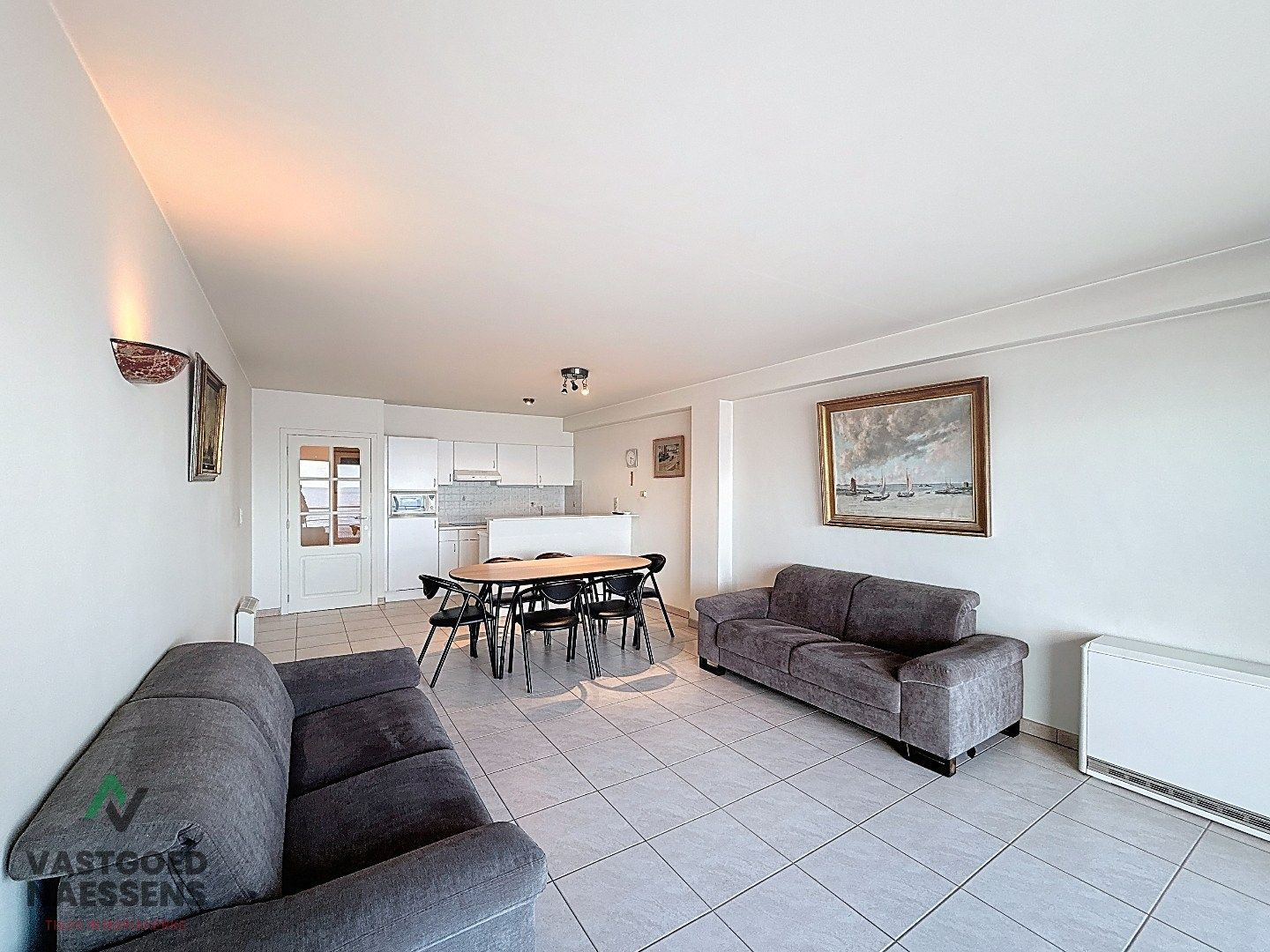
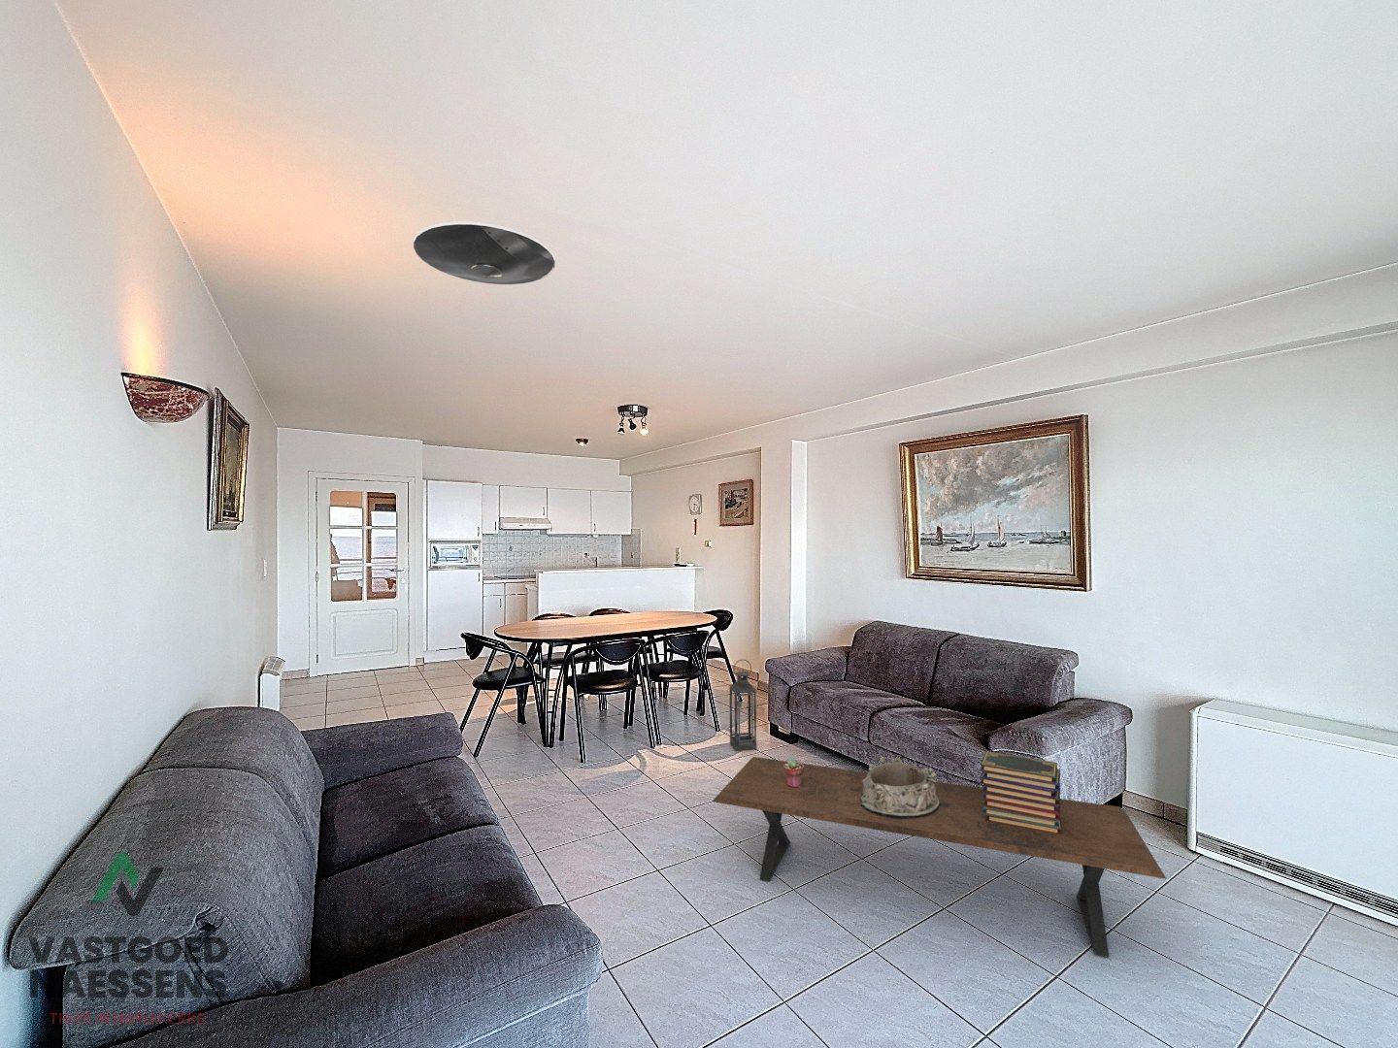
+ ceiling light (487, 252)
+ book stack (1019, 790)
+ coffee table (914, 836)
+ lantern (739, 702)
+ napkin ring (899, 785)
+ potted succulent (794, 771)
